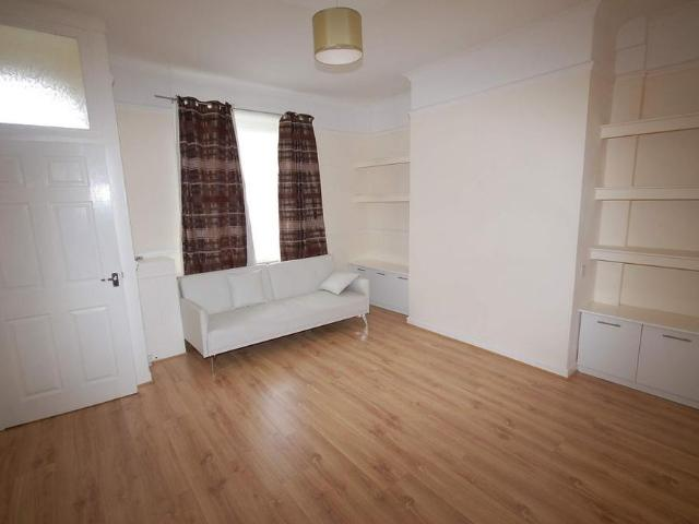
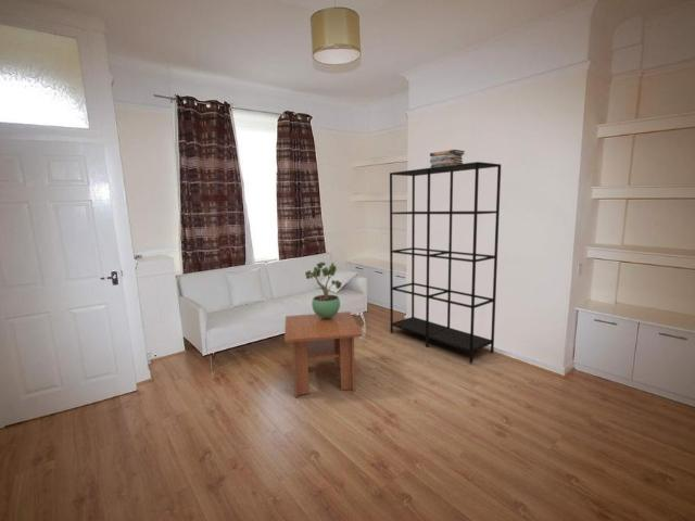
+ shelving unit (439, 257)
+ book stack (446, 160)
+ coffee table (321, 352)
+ potted plant (324, 290)
